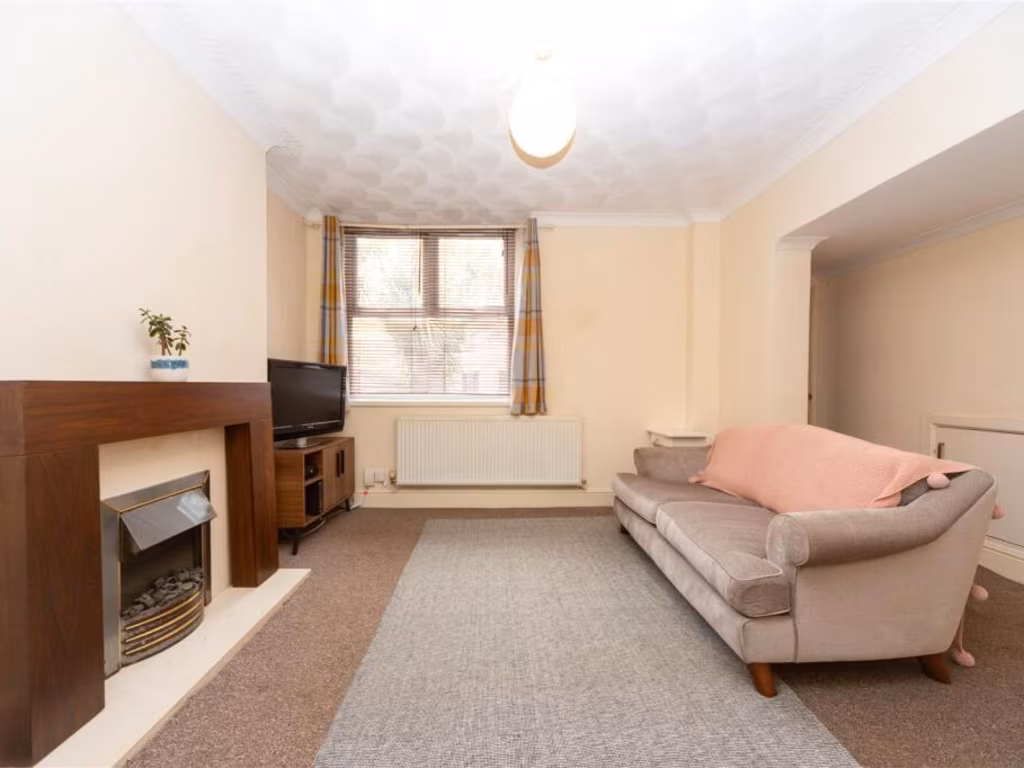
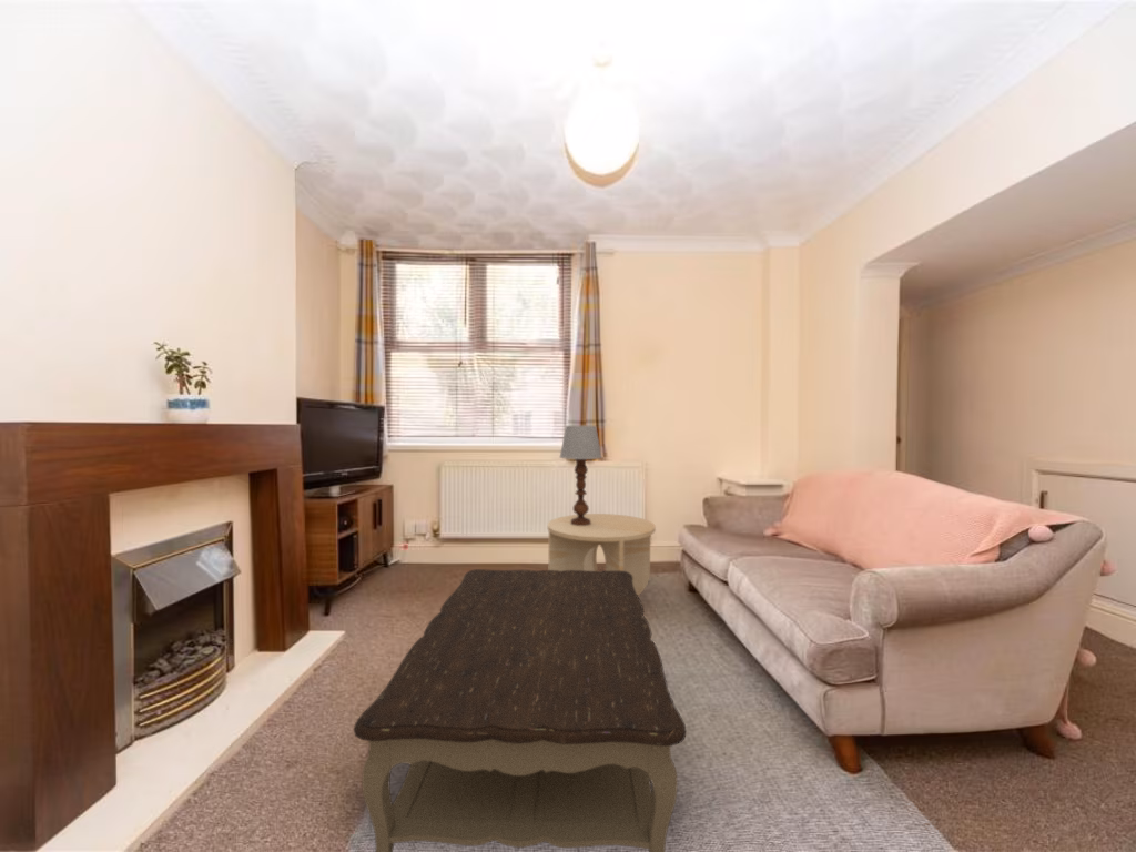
+ coffee table (538, 676)
+ side table (596, 564)
+ table lamp (580, 474)
